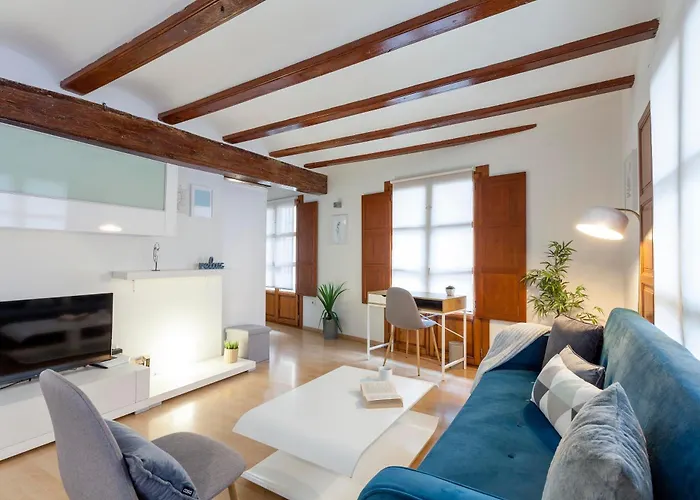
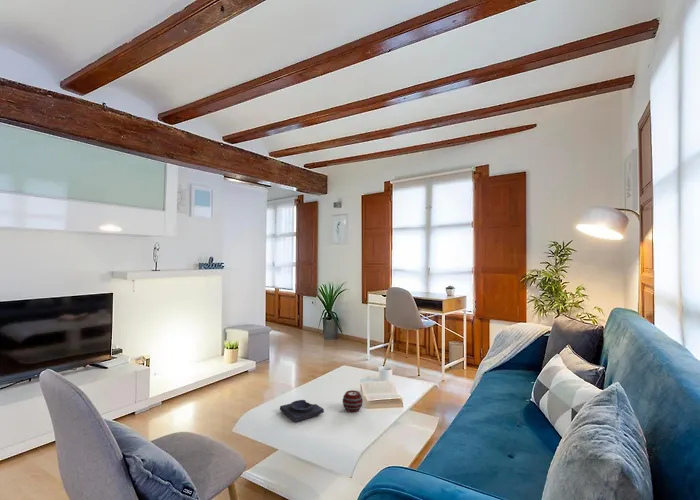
+ decorative ball (352, 400)
+ decorative bowl (299, 410)
